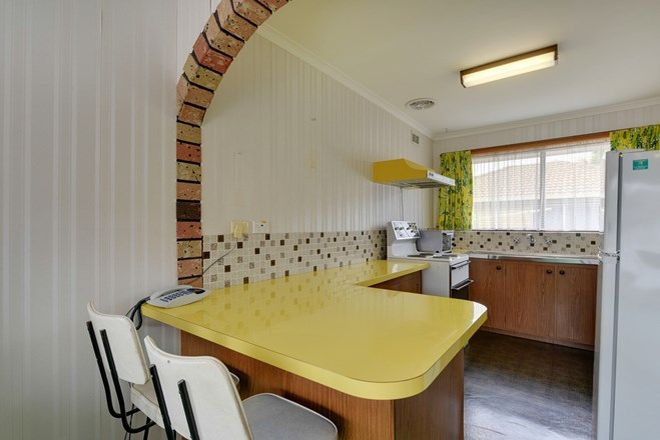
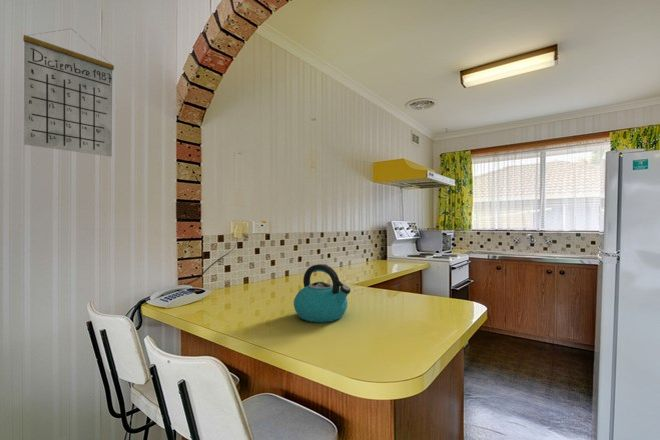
+ calendar (72, 89)
+ kettle (323, 290)
